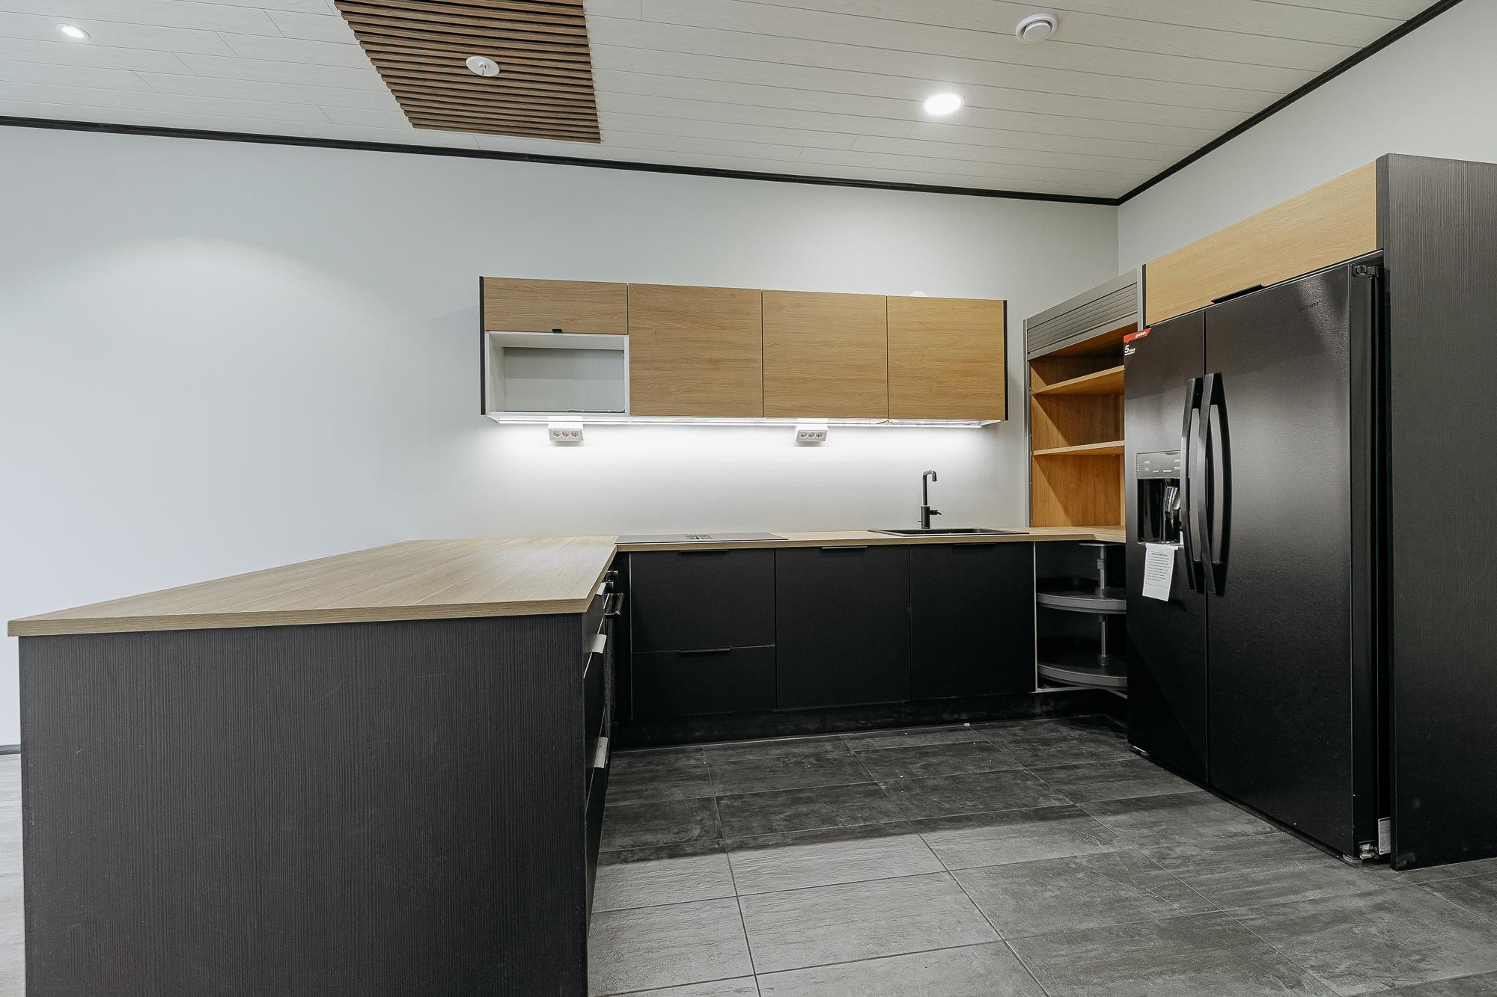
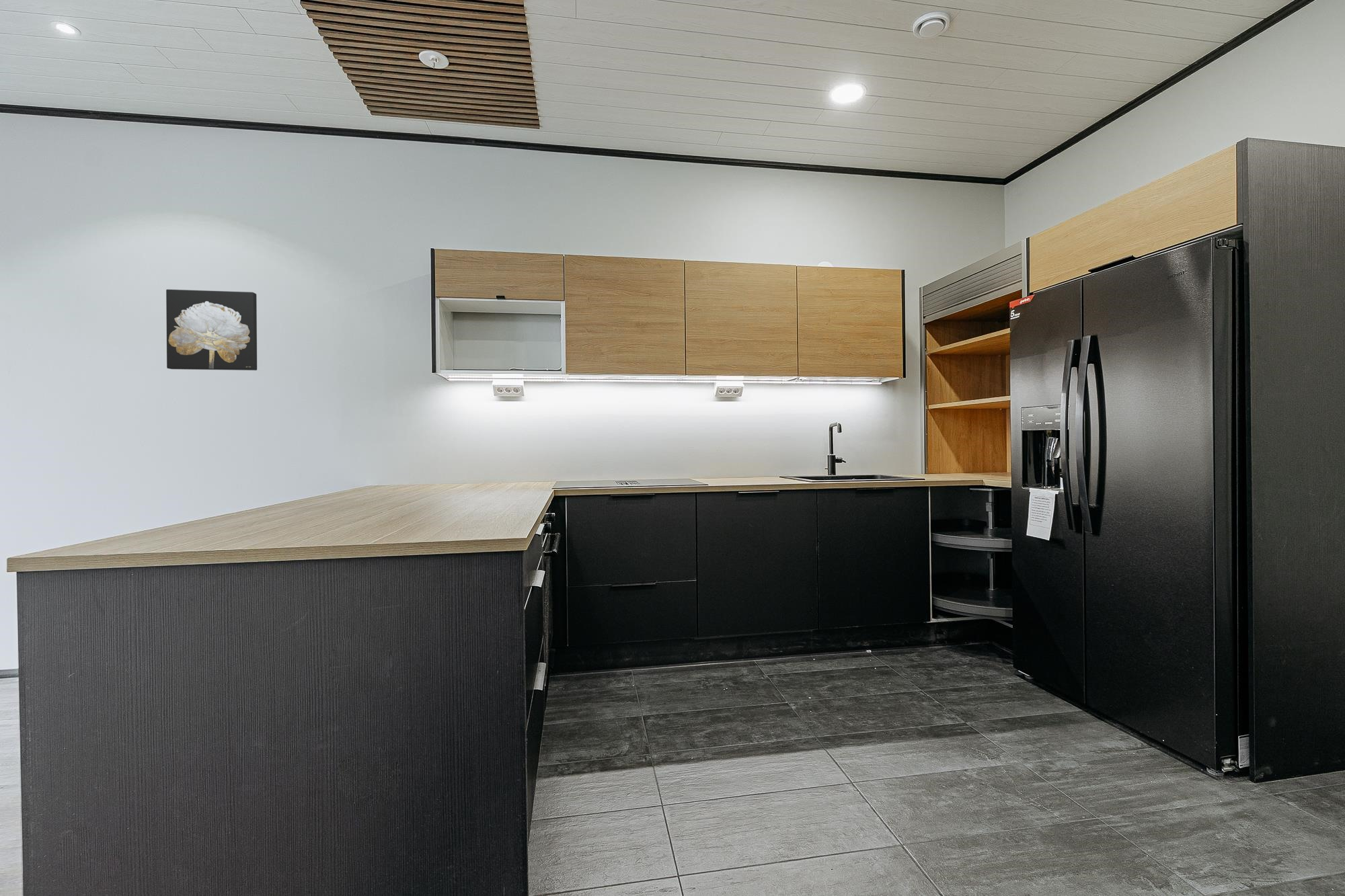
+ wall art (213, 330)
